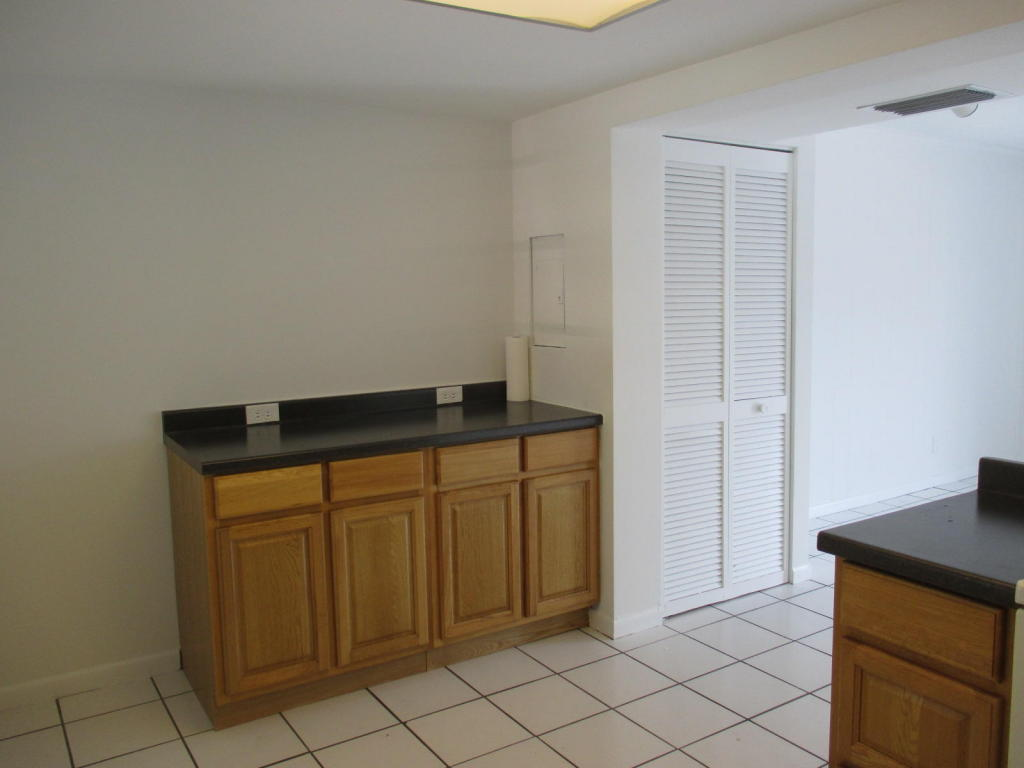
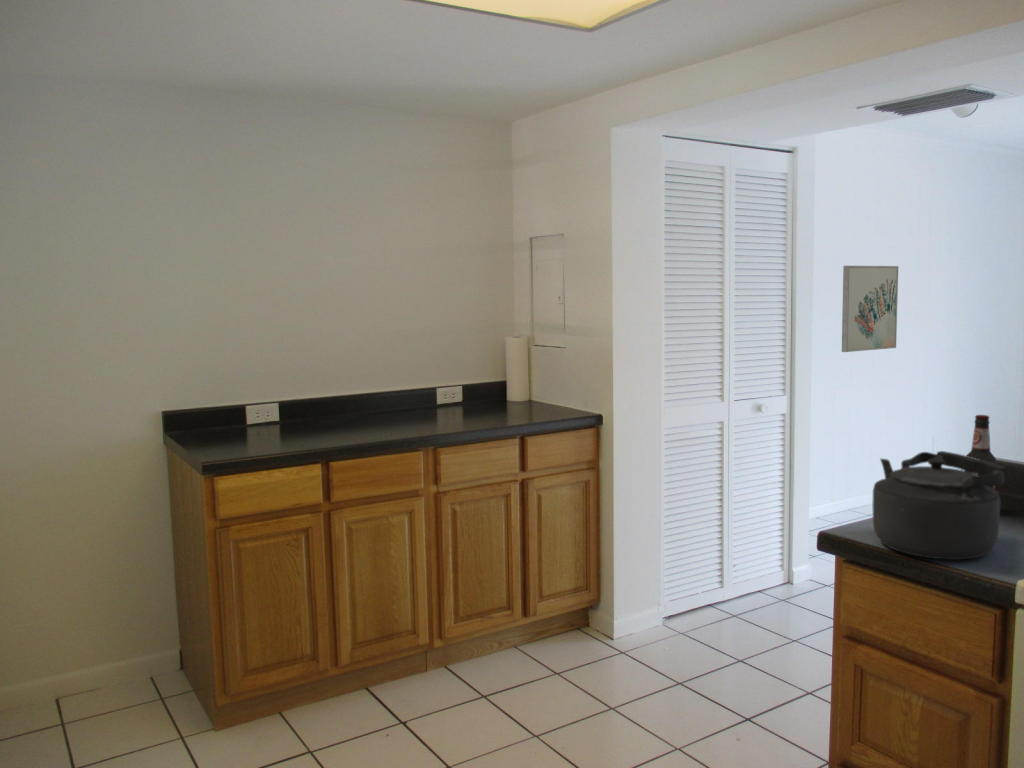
+ kettle (933, 501)
+ wall art (870, 308)
+ bottle (980, 459)
